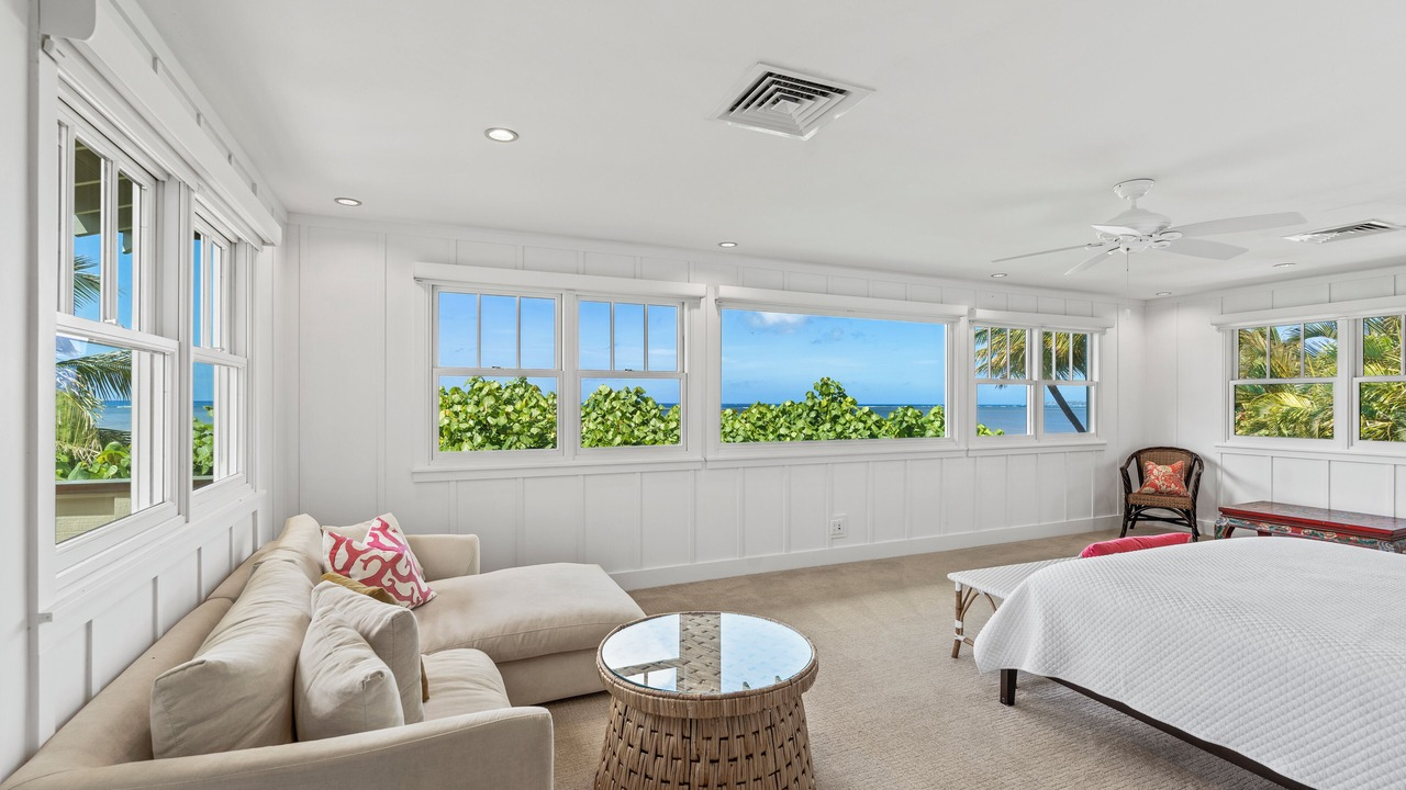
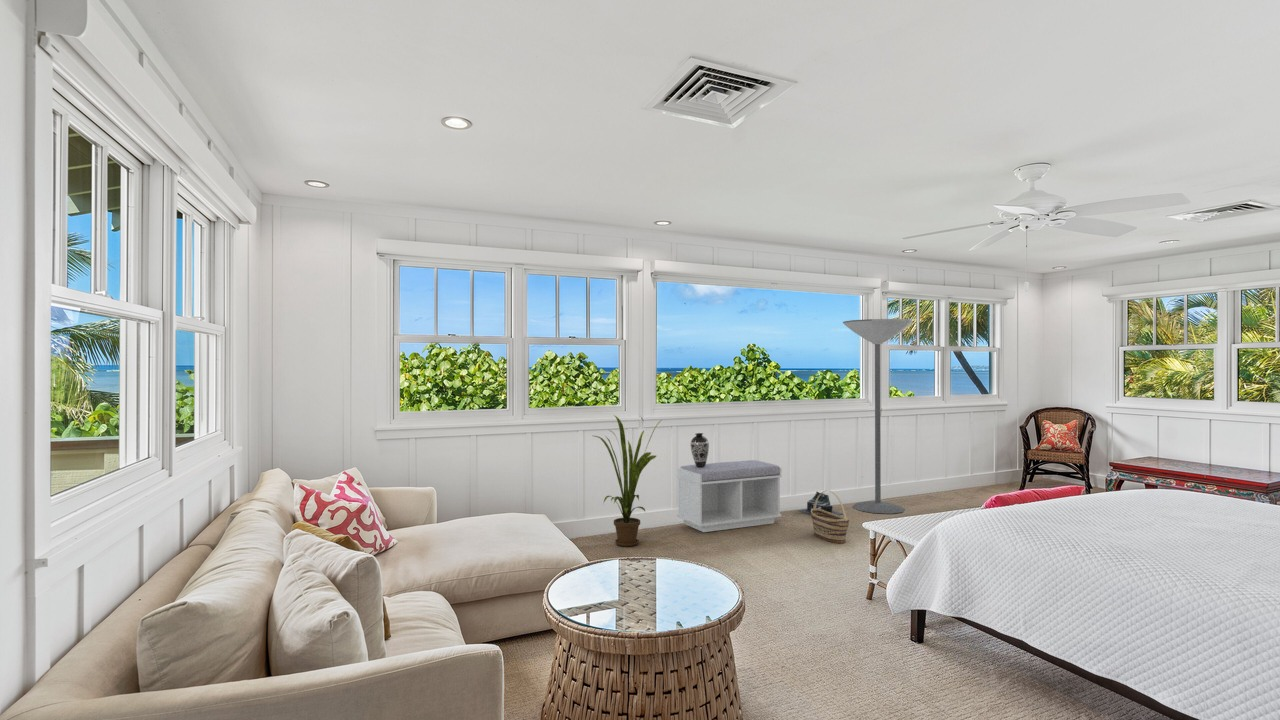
+ shoe (819, 502)
+ house plant (620, 479)
+ bench (729, 493)
+ floor lamp (877, 414)
+ decorative vase (700, 450)
+ basket (829, 514)
